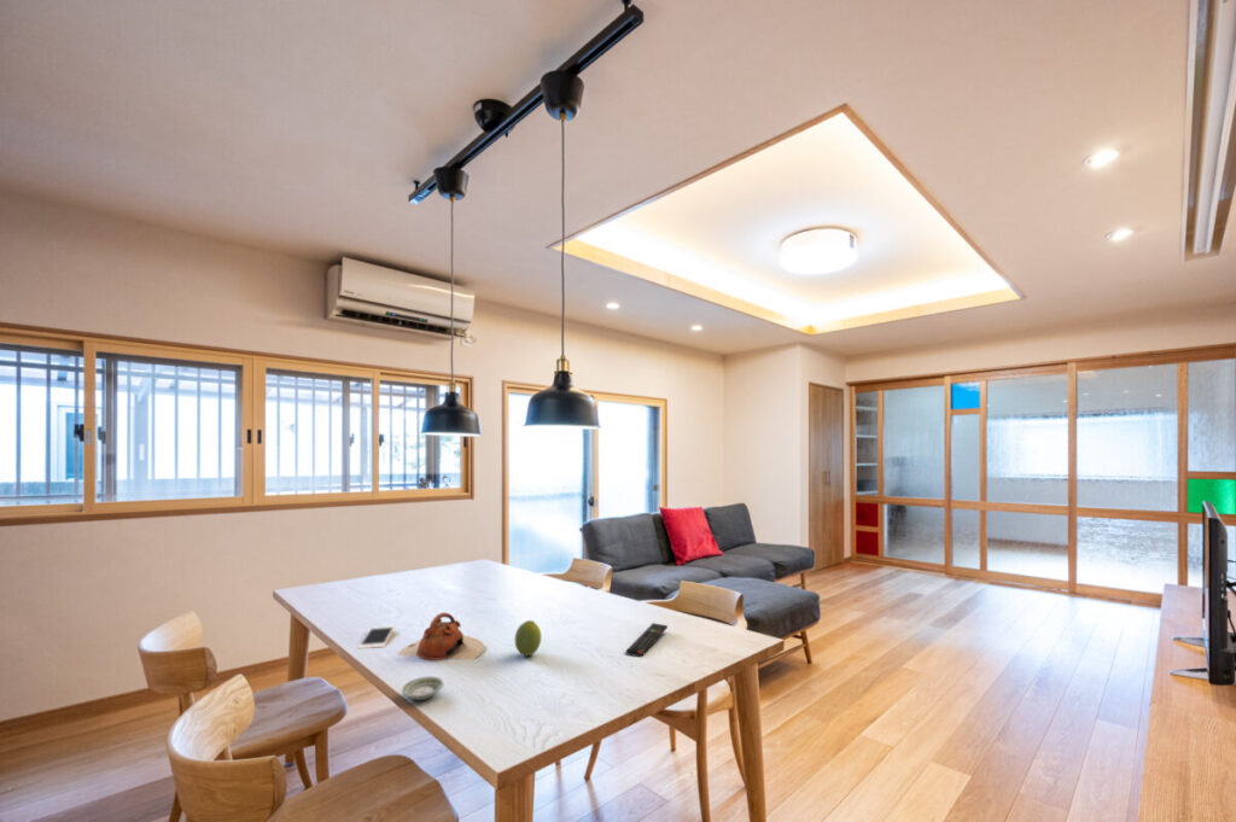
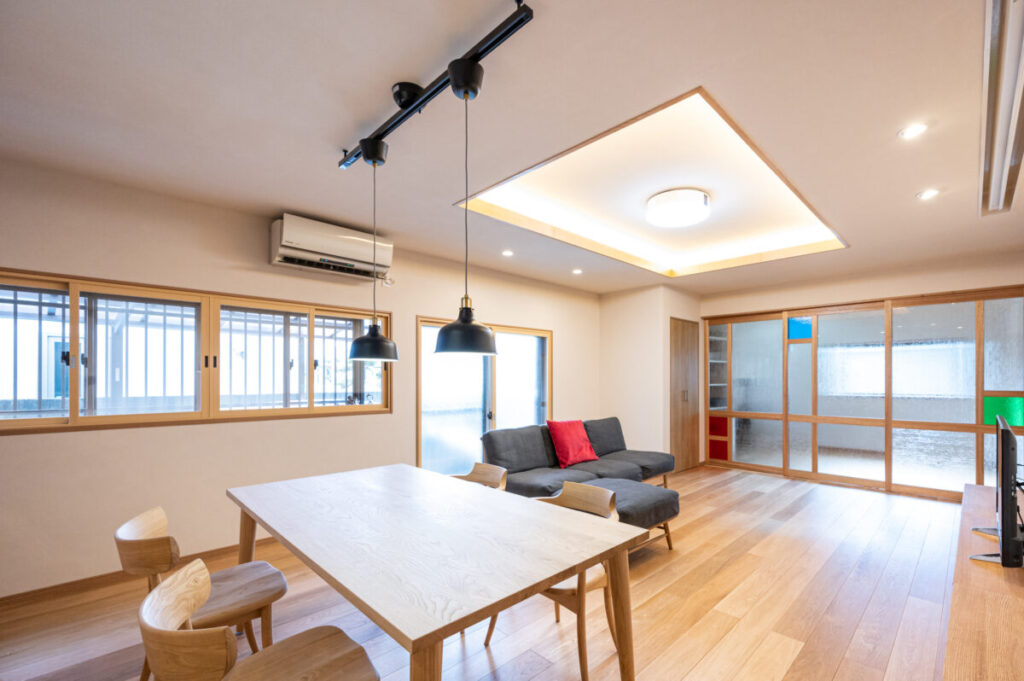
- fruit (527, 637)
- saucer (422, 689)
- cell phone (377, 636)
- remote control (647, 640)
- teapot (441, 632)
